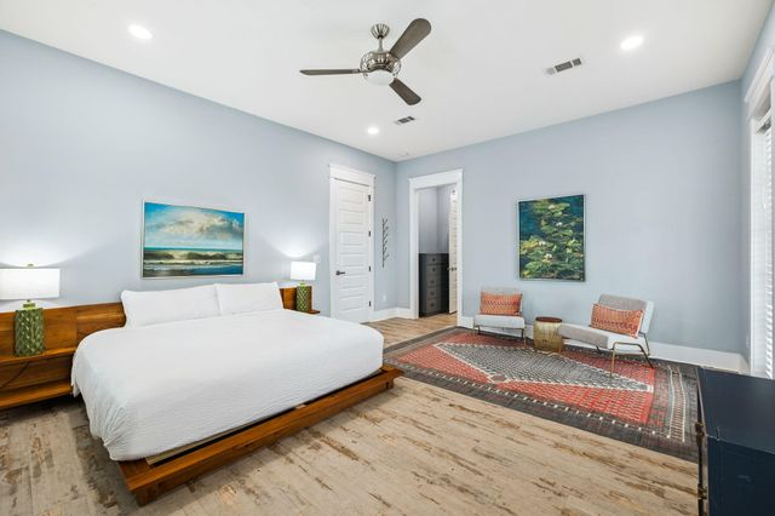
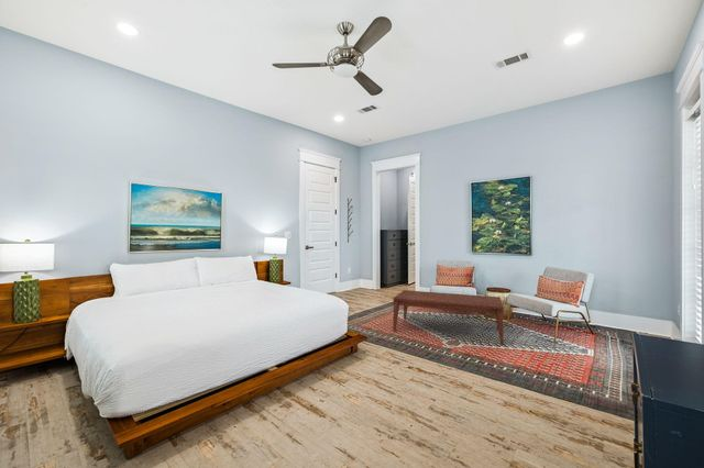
+ coffee table (447, 309)
